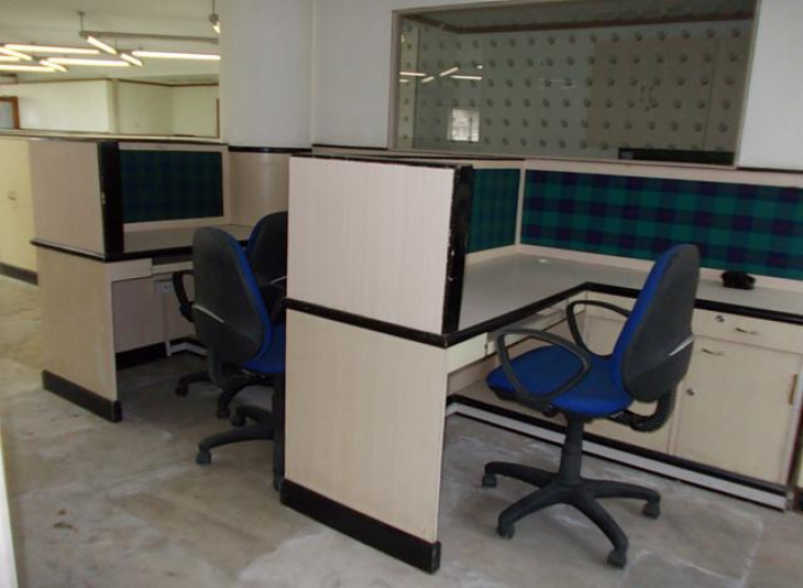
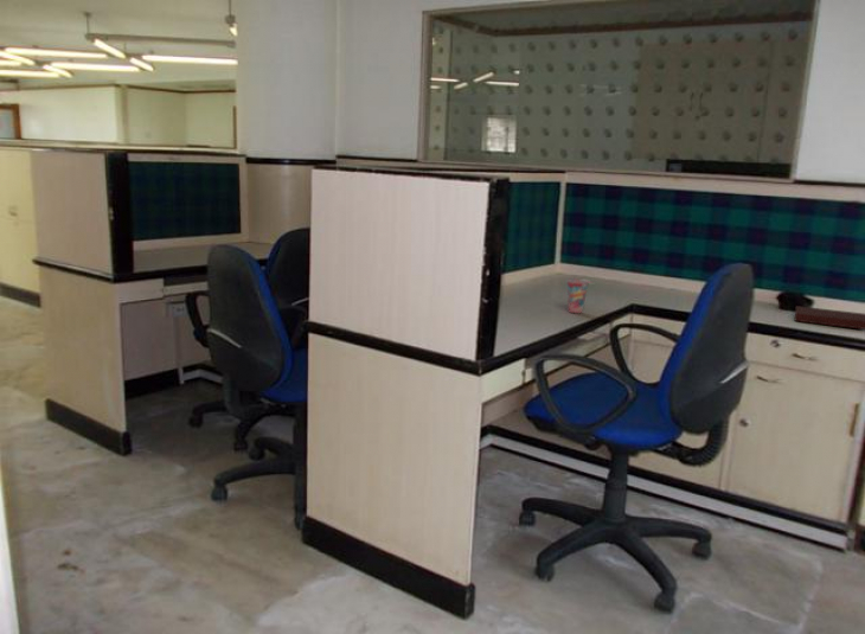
+ notebook (831, 316)
+ cup (577, 296)
